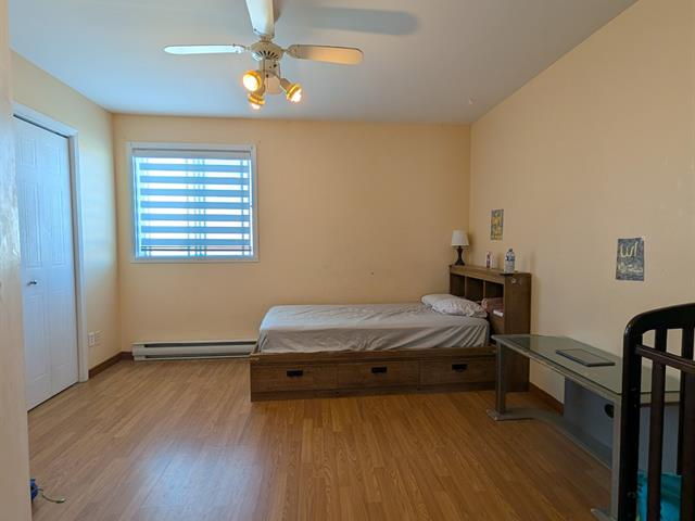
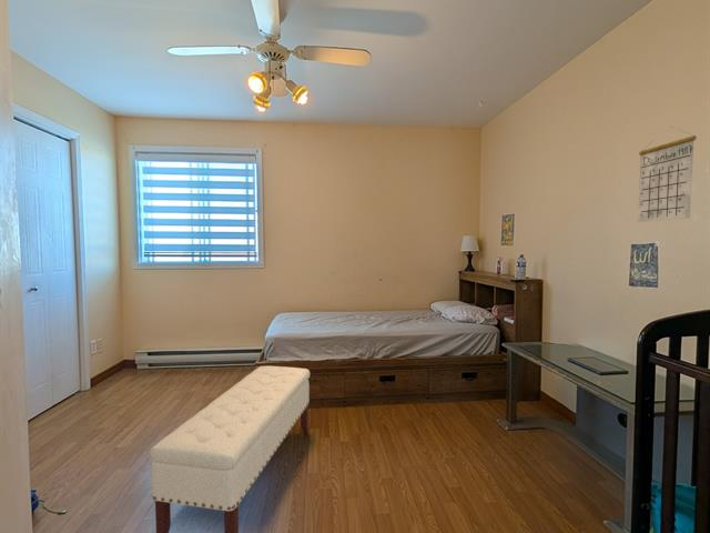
+ calendar (663, 173)
+ bench (248, 436)
